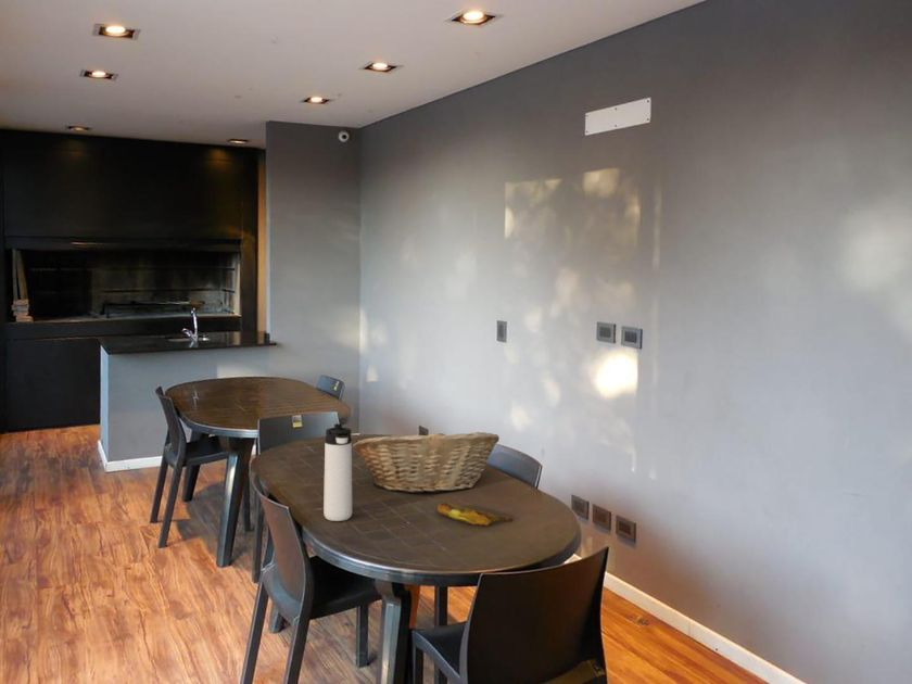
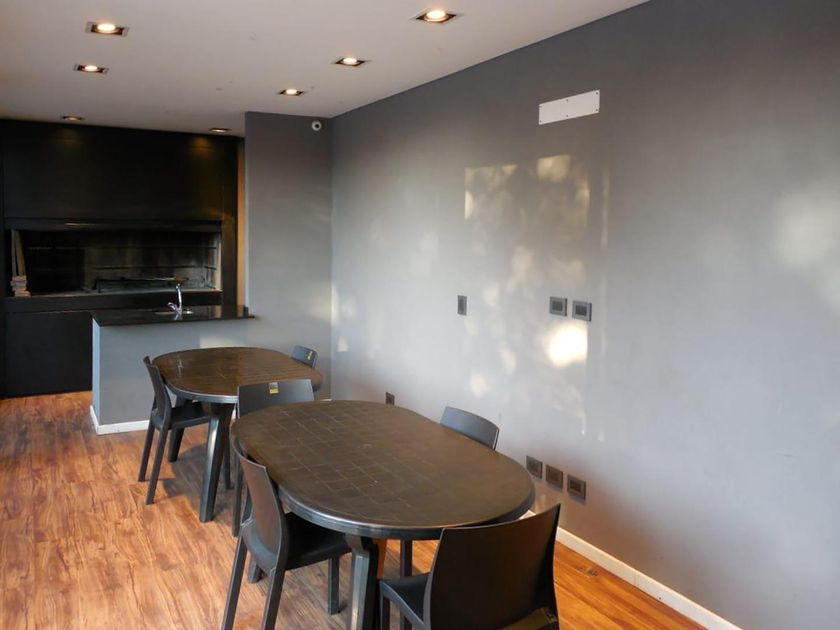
- fruit basket (426, 454)
- thermos bottle (339, 472)
- banana (474, 510)
